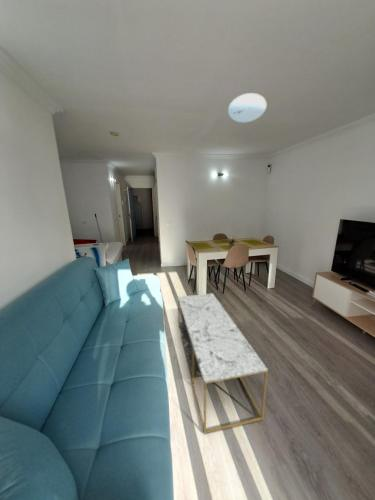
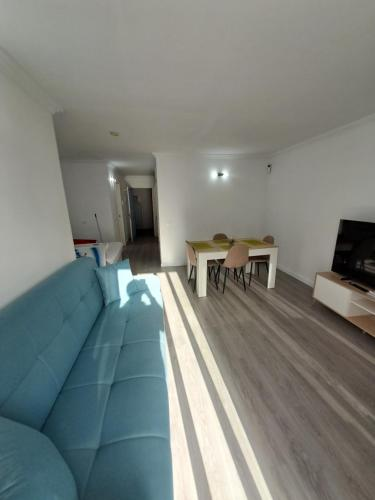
- coffee table (209, 342)
- ceiling light (246, 108)
